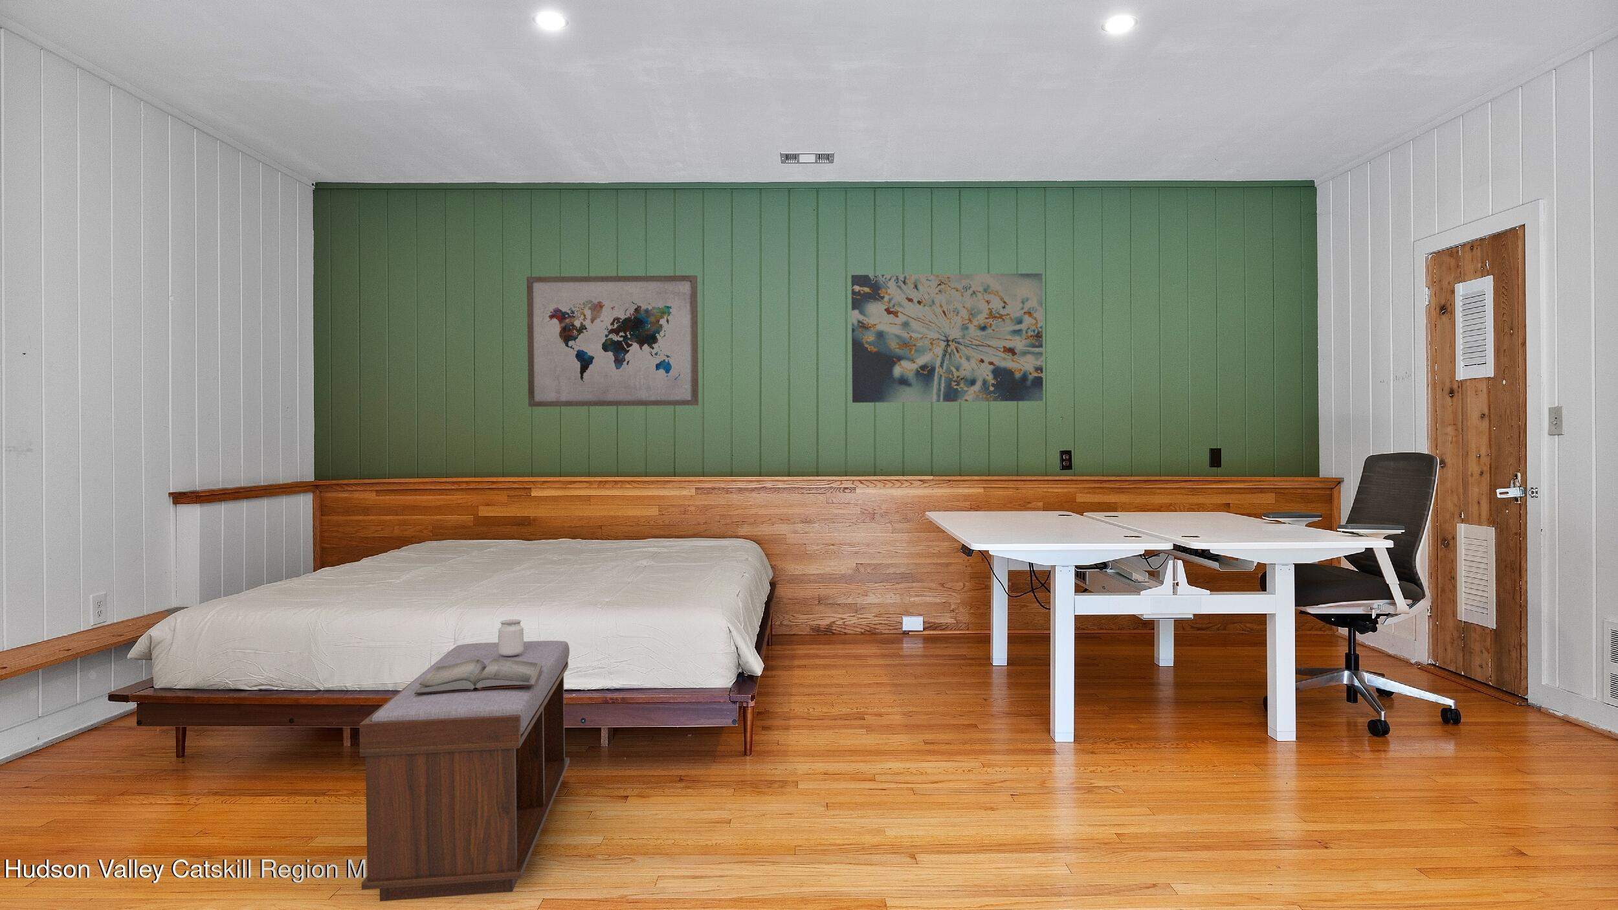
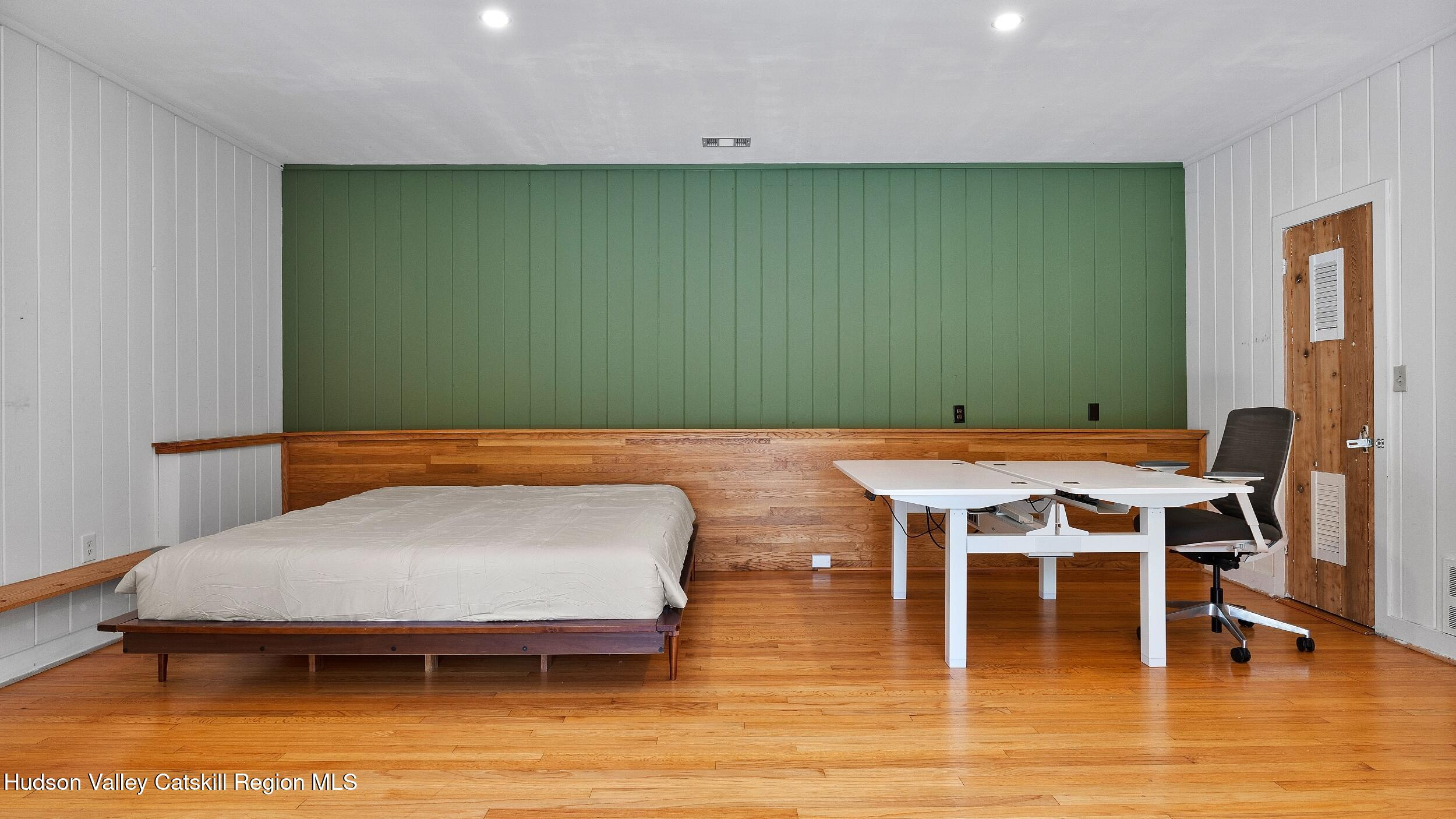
- bench (483, 751)
- wall art (947, 338)
- hardback book (481, 673)
- candle (511, 634)
- wall art (613, 341)
